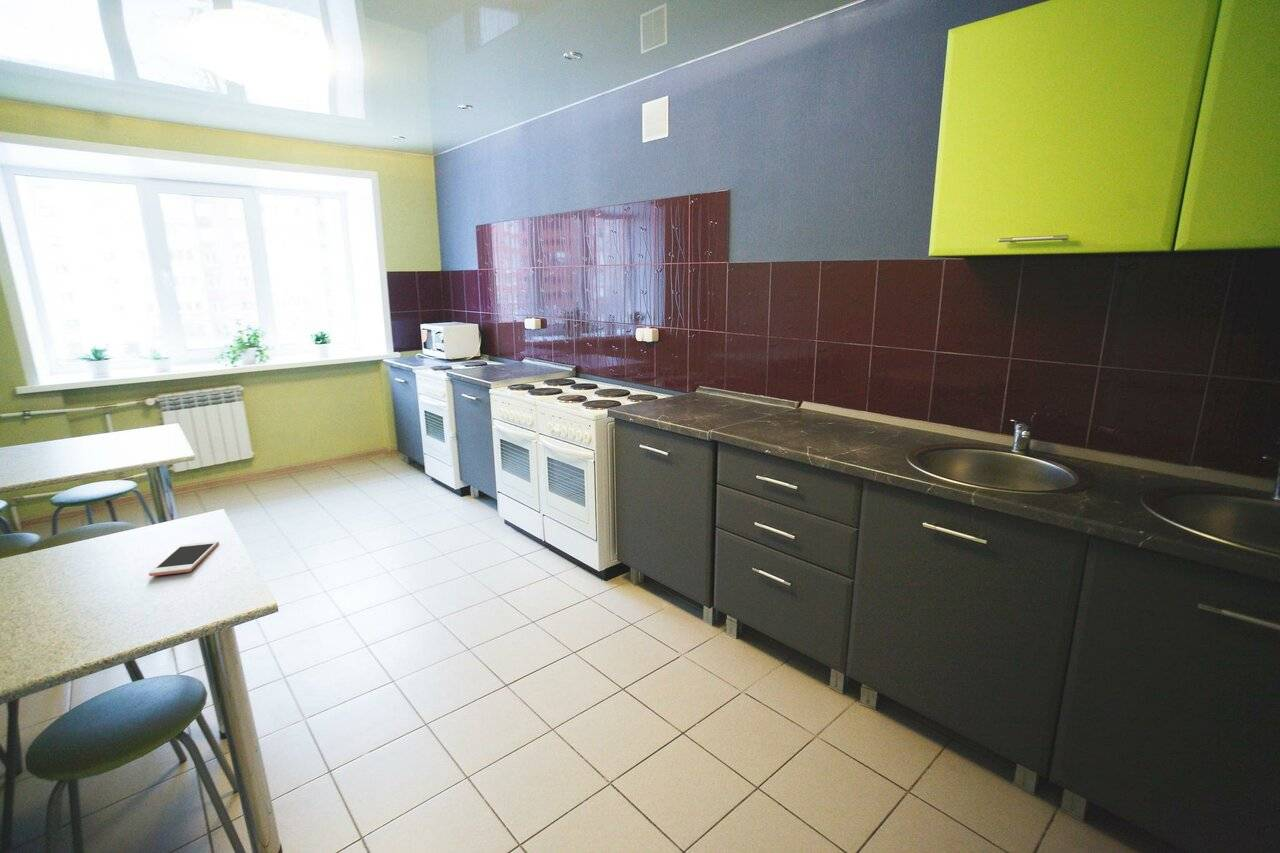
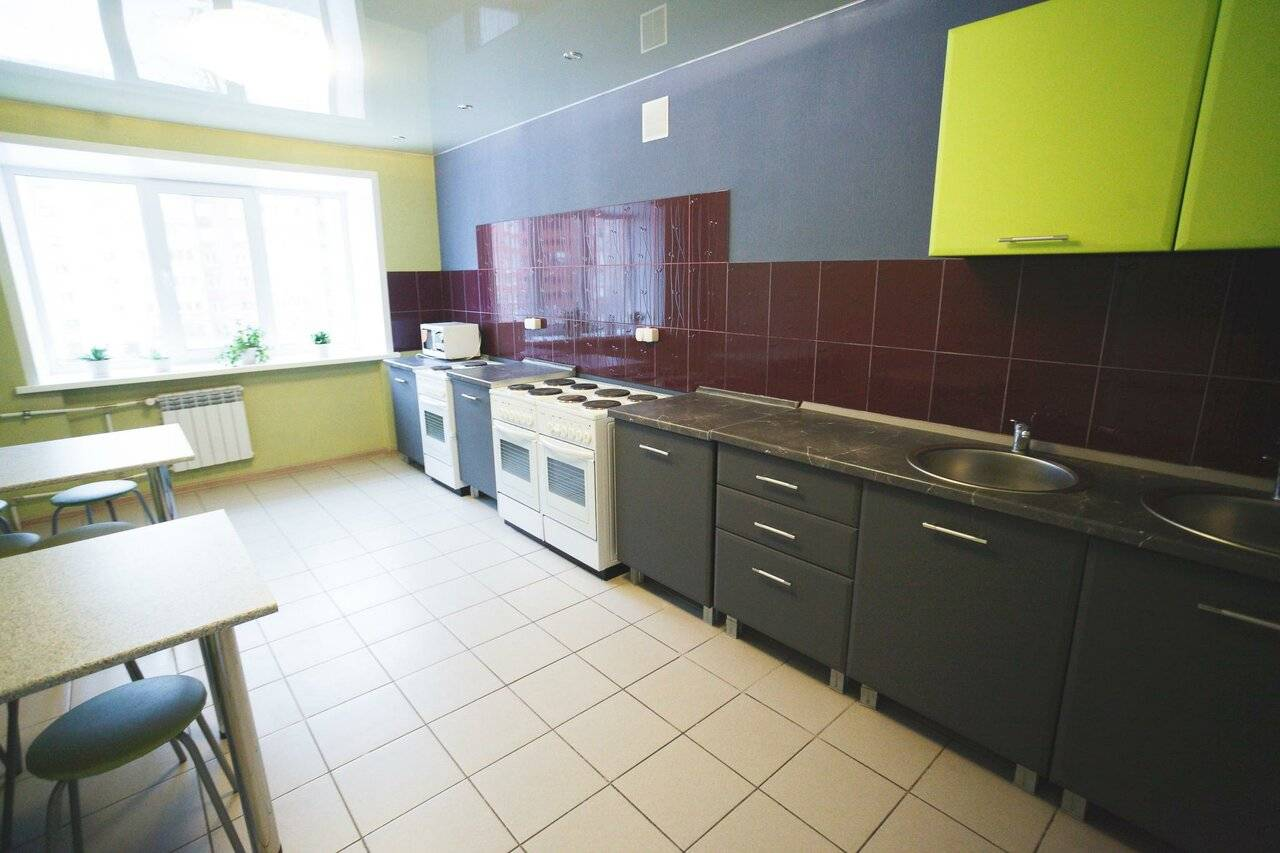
- cell phone (186, 557)
